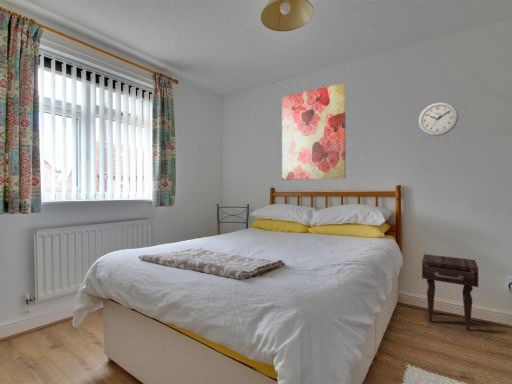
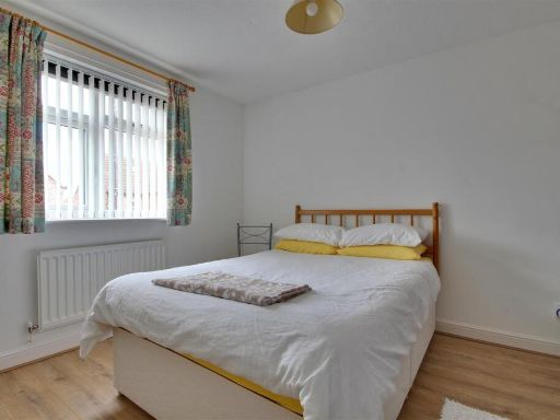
- wall clock (437, 119)
- nightstand (448, 282)
- wall art (311, 135)
